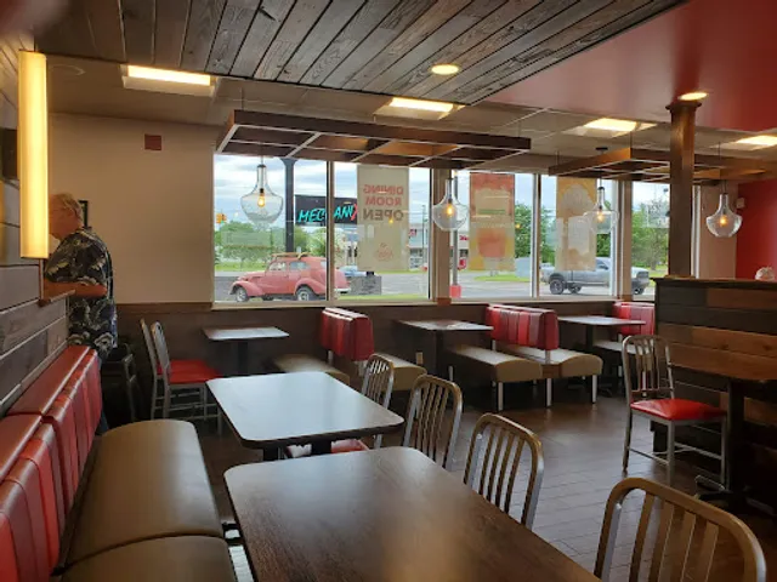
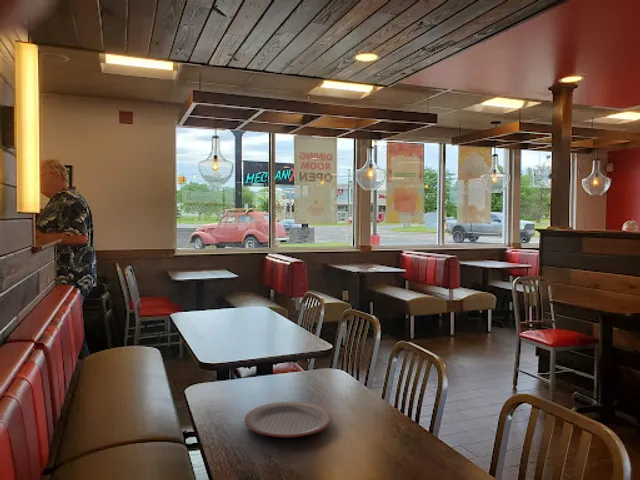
+ plate (288, 420)
